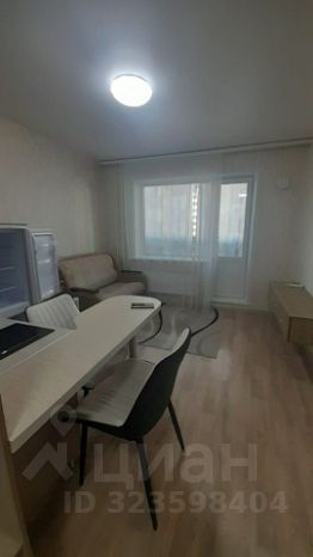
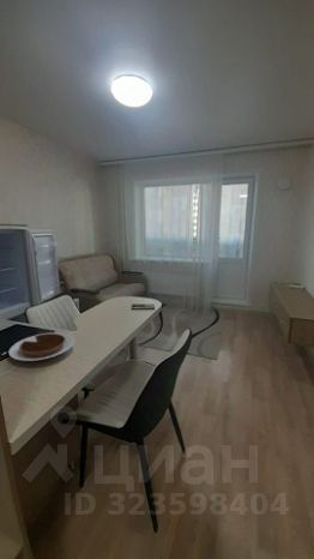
+ chocolate tart (43, 345)
